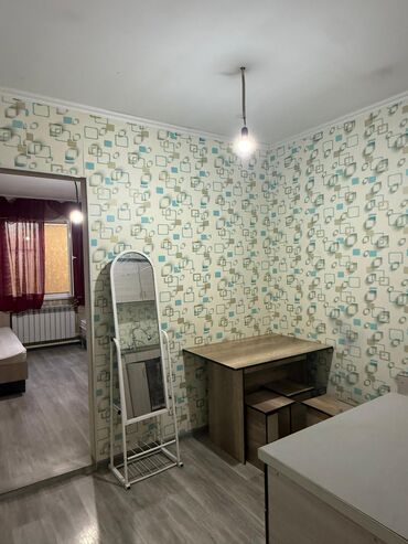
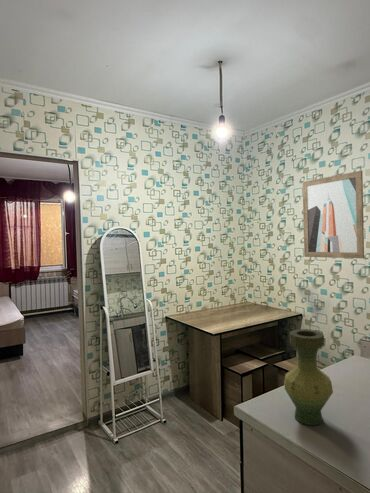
+ wall art (331, 217)
+ vase (307, 375)
